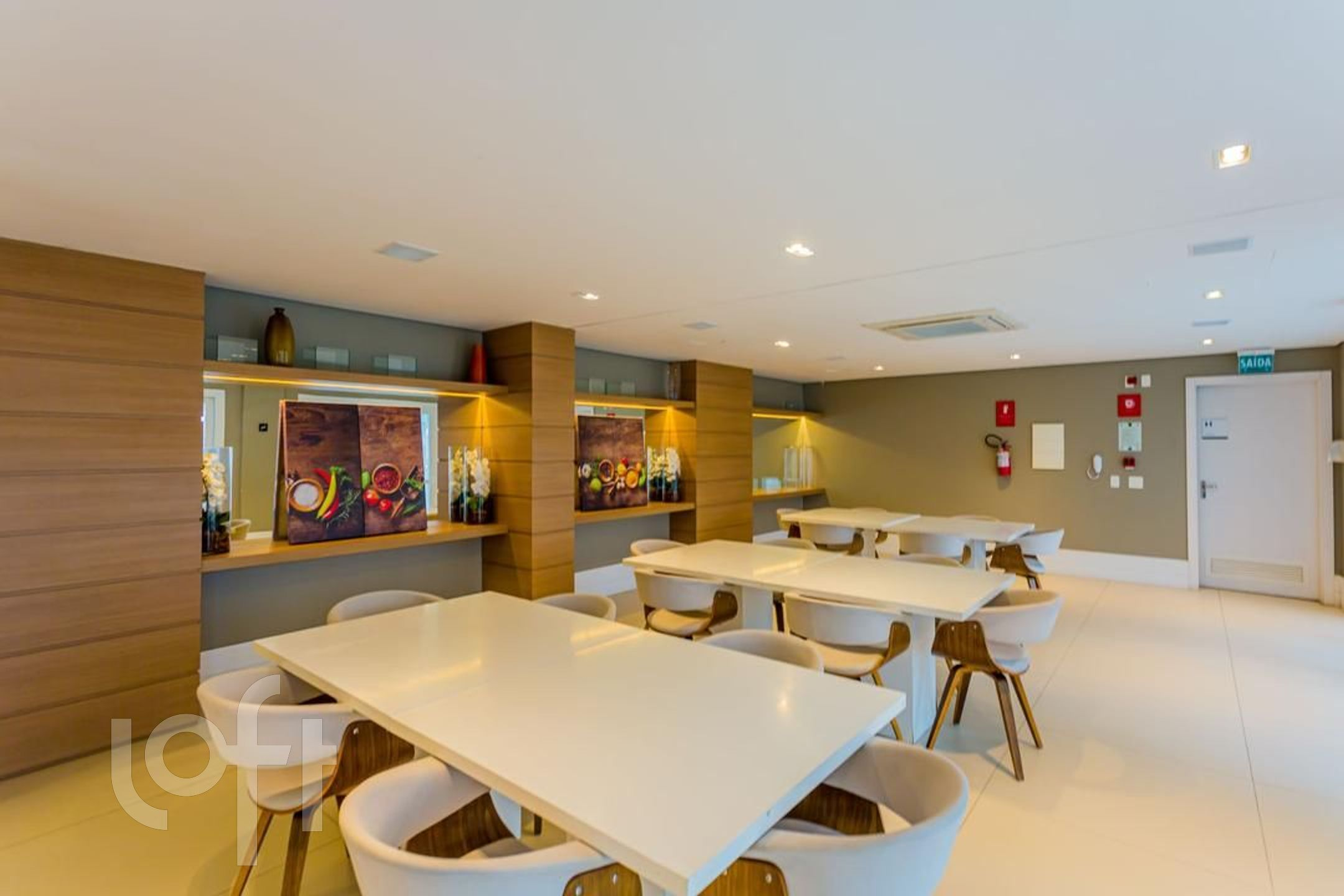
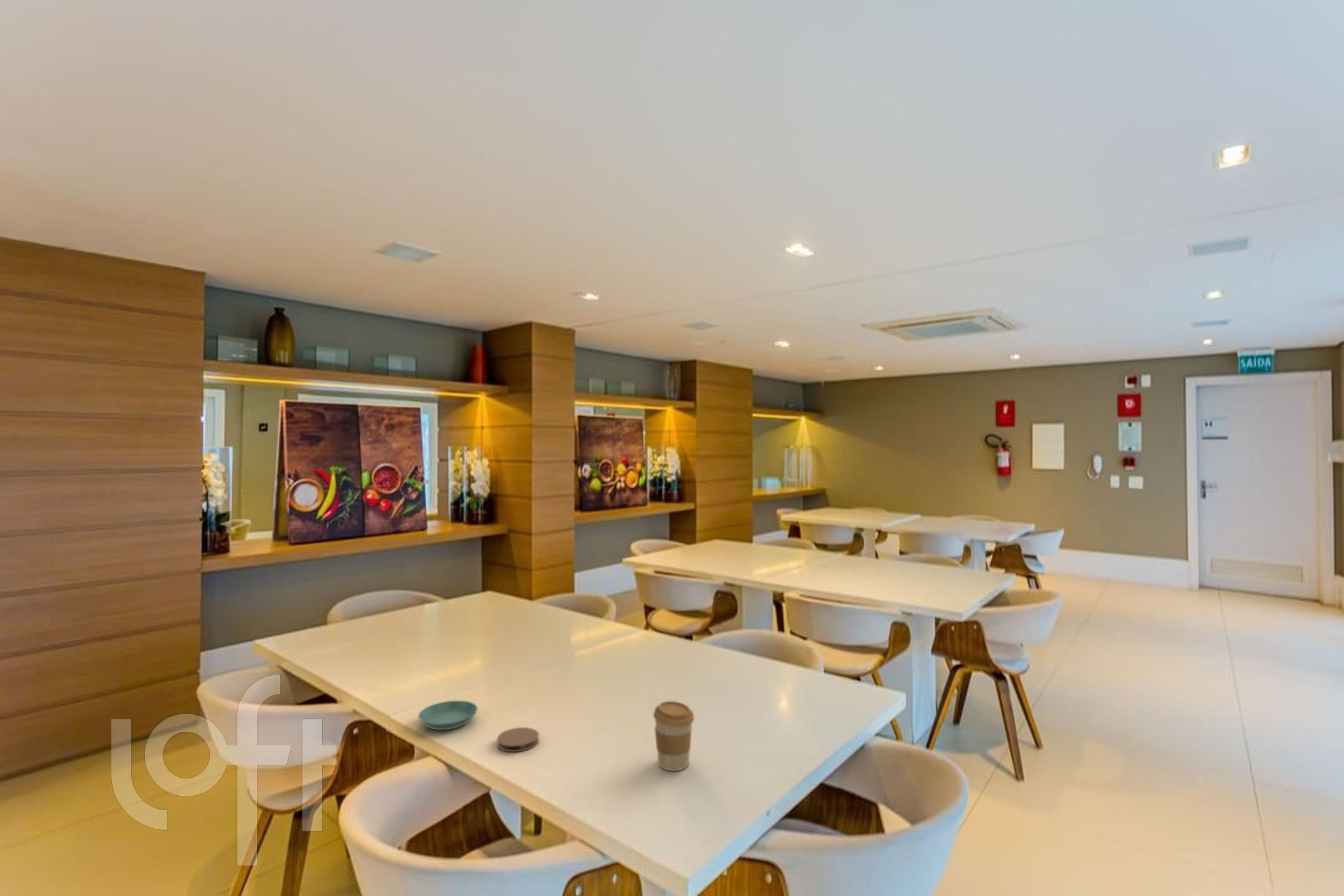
+ coaster (518, 739)
+ saucer (448, 716)
+ coffee cup (673, 734)
